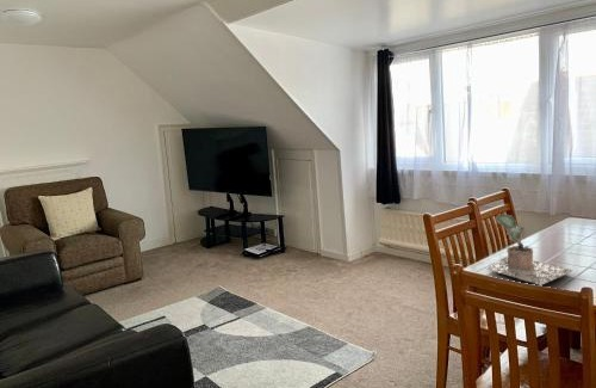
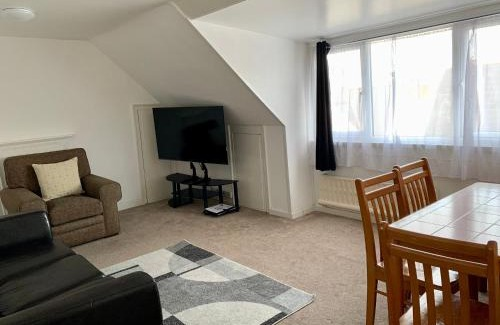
- plant (527, 246)
